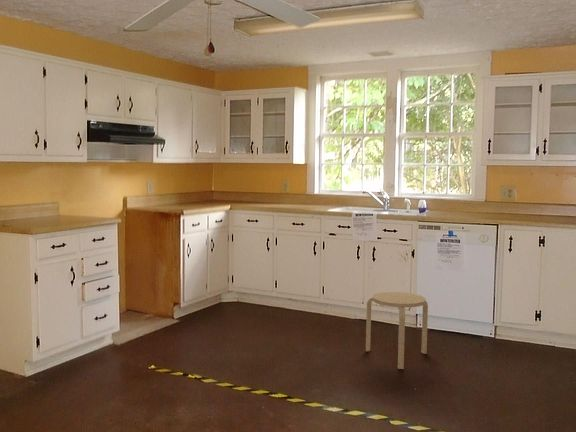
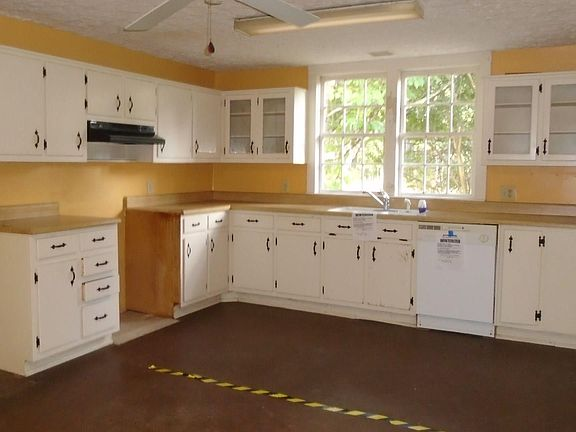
- stool (399, 326)
